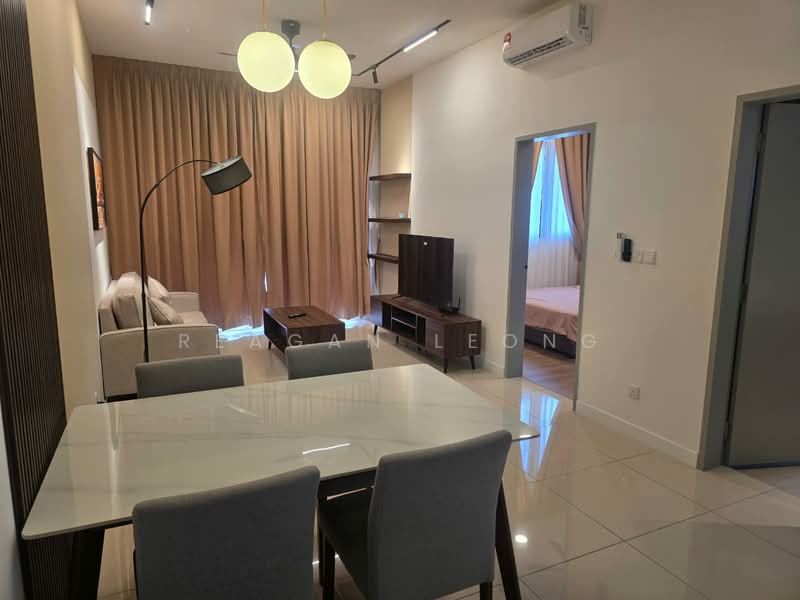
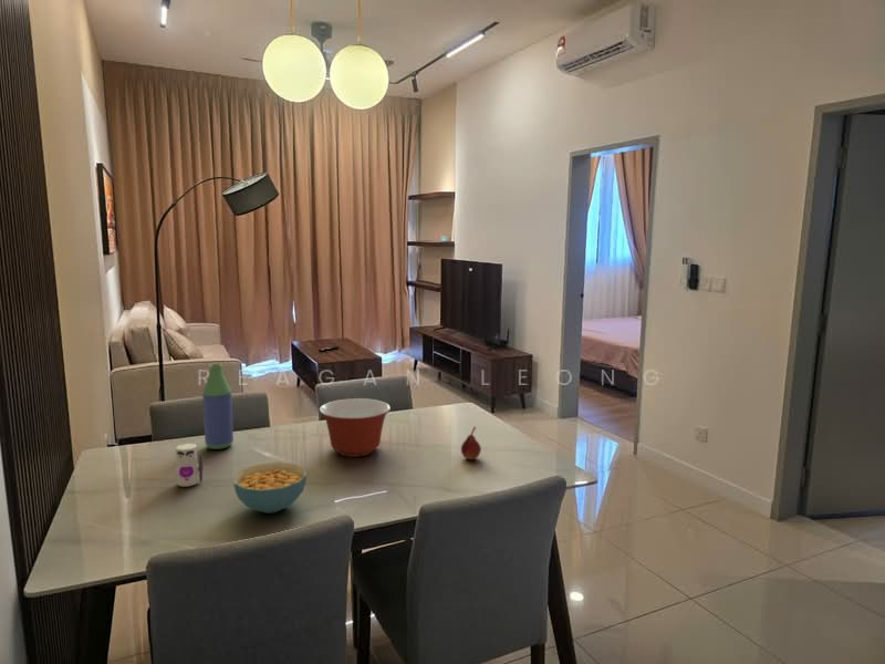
+ mixing bowl (355, 428)
+ fruit (470, 443)
+ toy (188, 464)
+ bottle (217, 406)
+ cereal bowl (270, 491)
